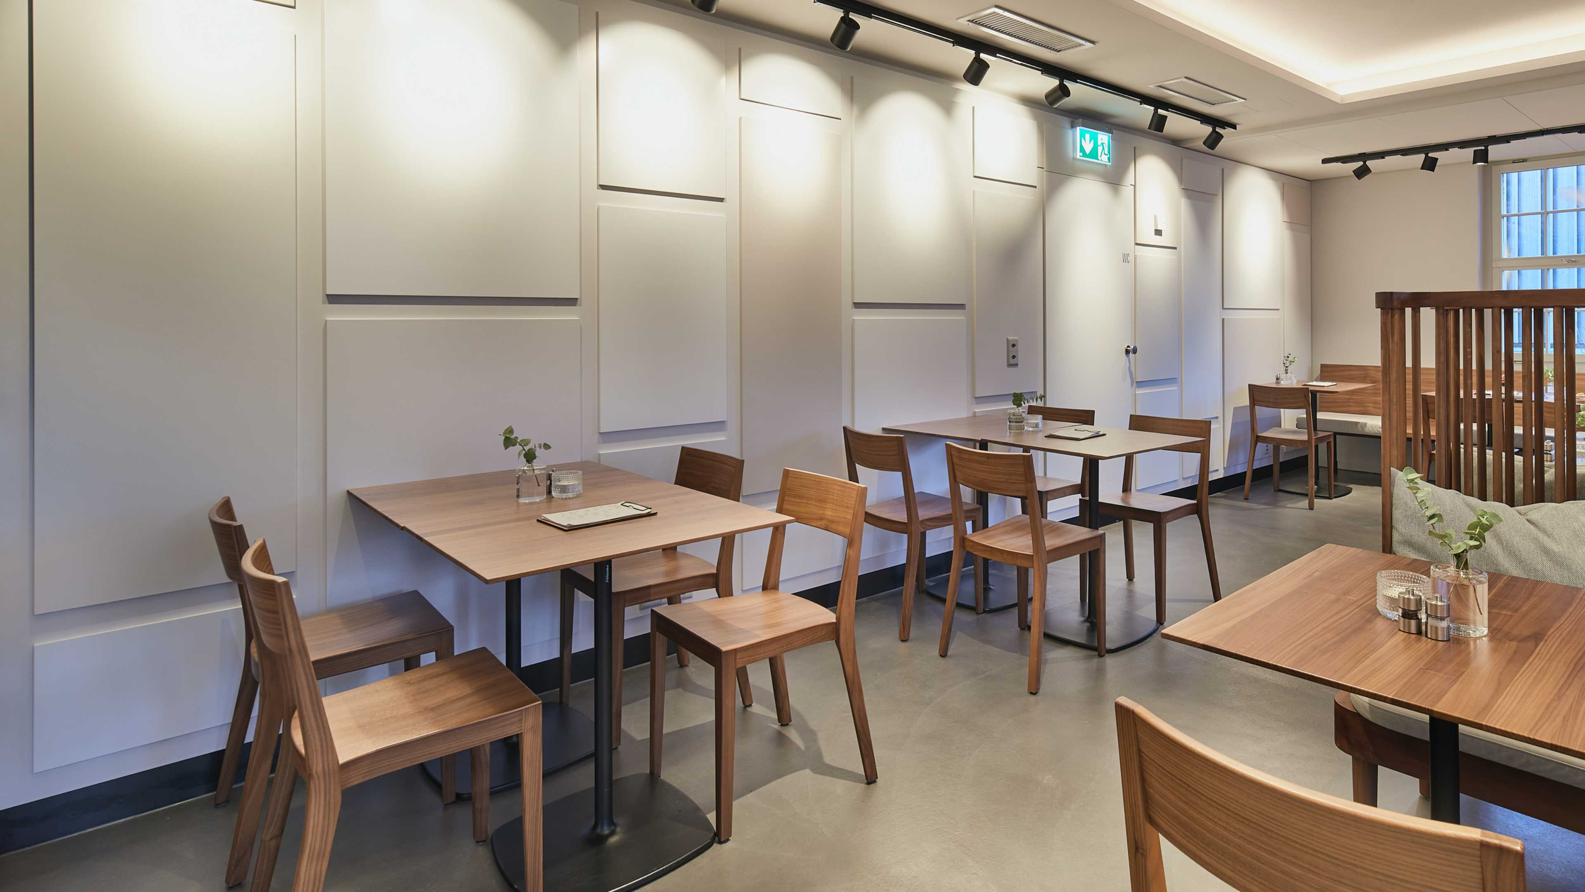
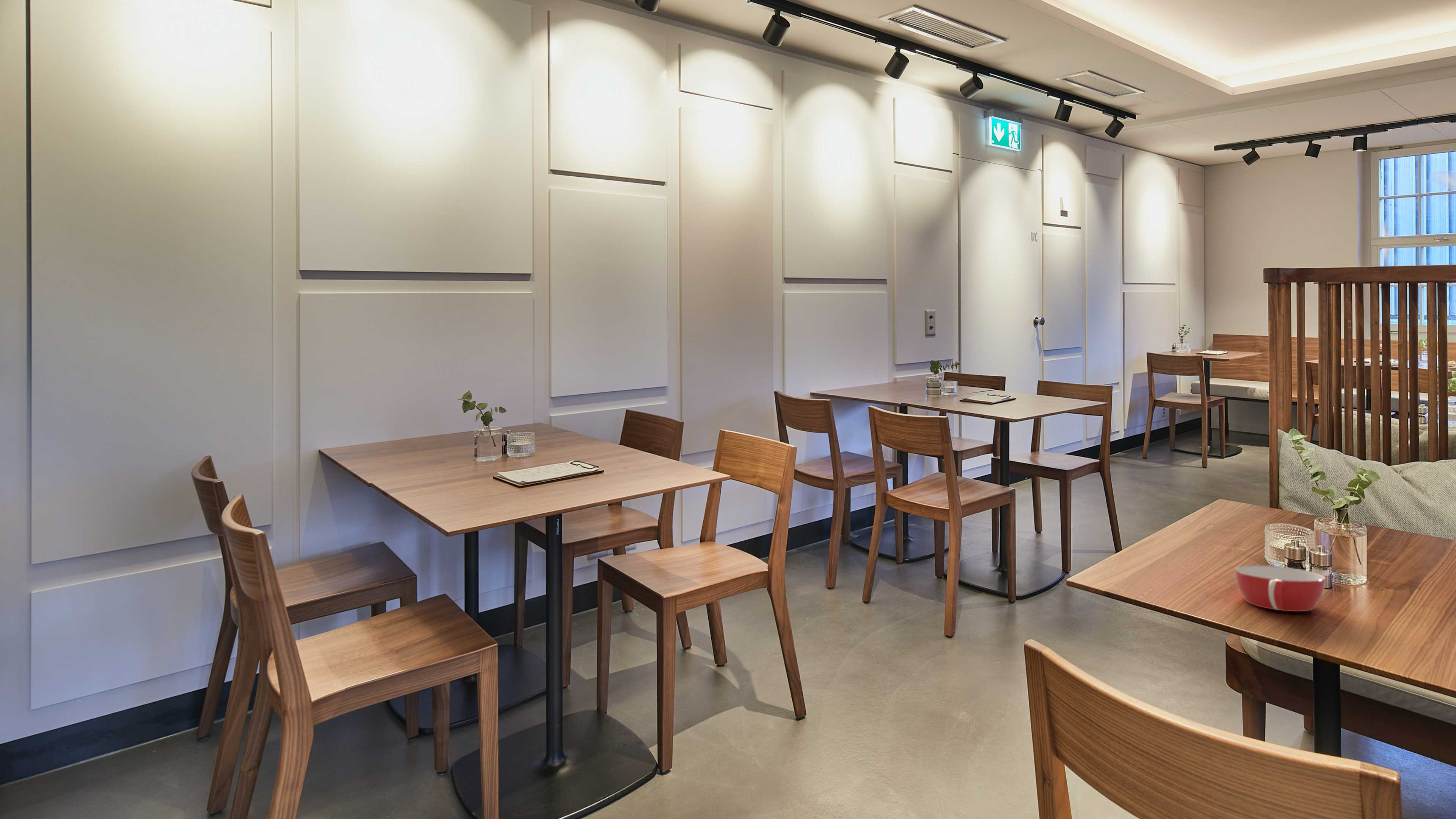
+ bowl (1278, 590)
